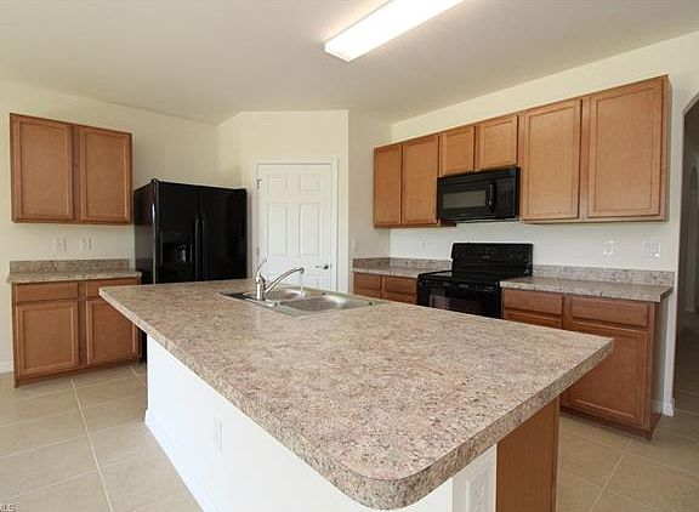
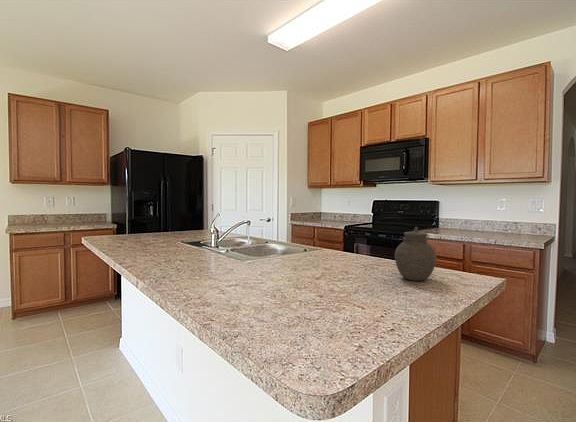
+ jar (415, 252)
